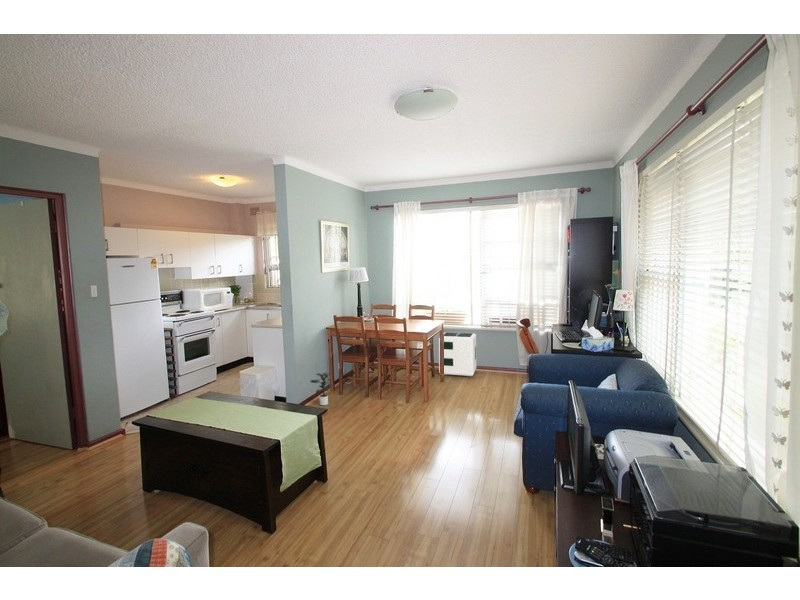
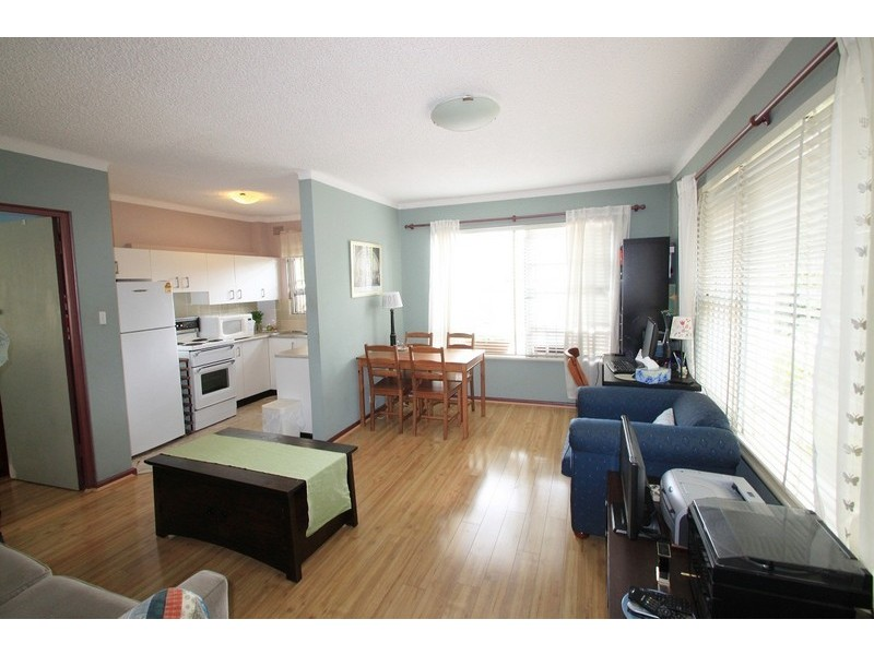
- potted plant (323, 387)
- air purifier (457, 353)
